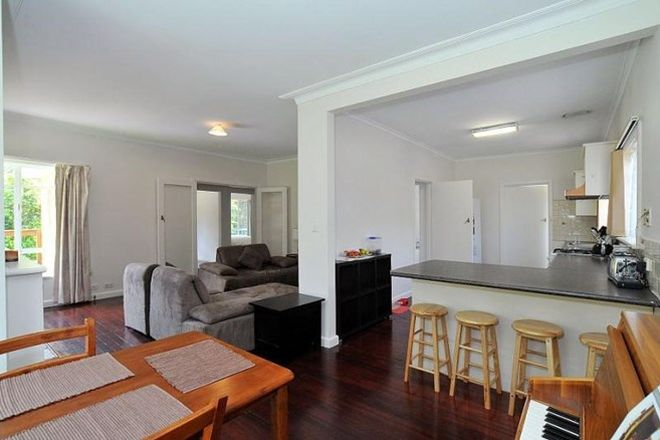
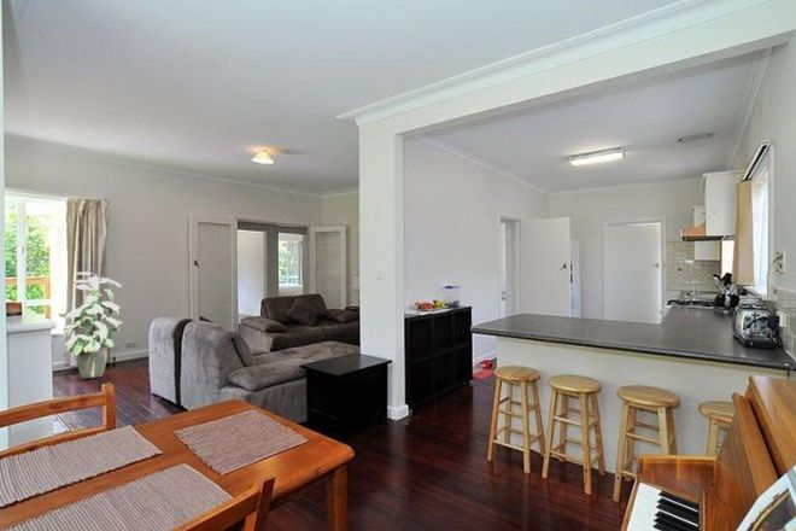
+ indoor plant (89, 325)
